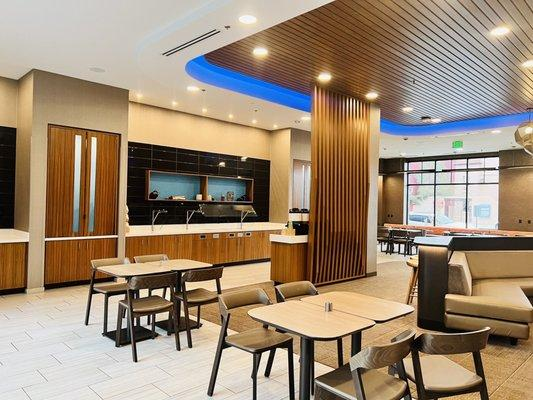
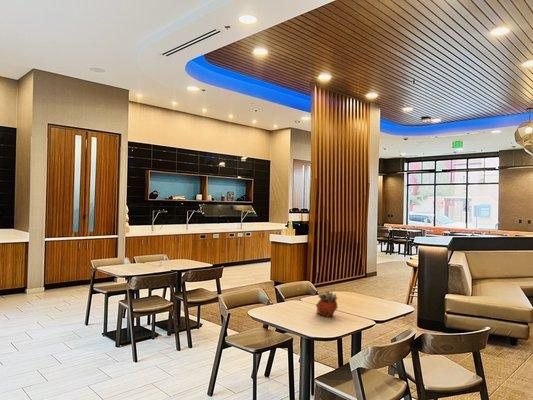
+ succulent planter (325, 302)
